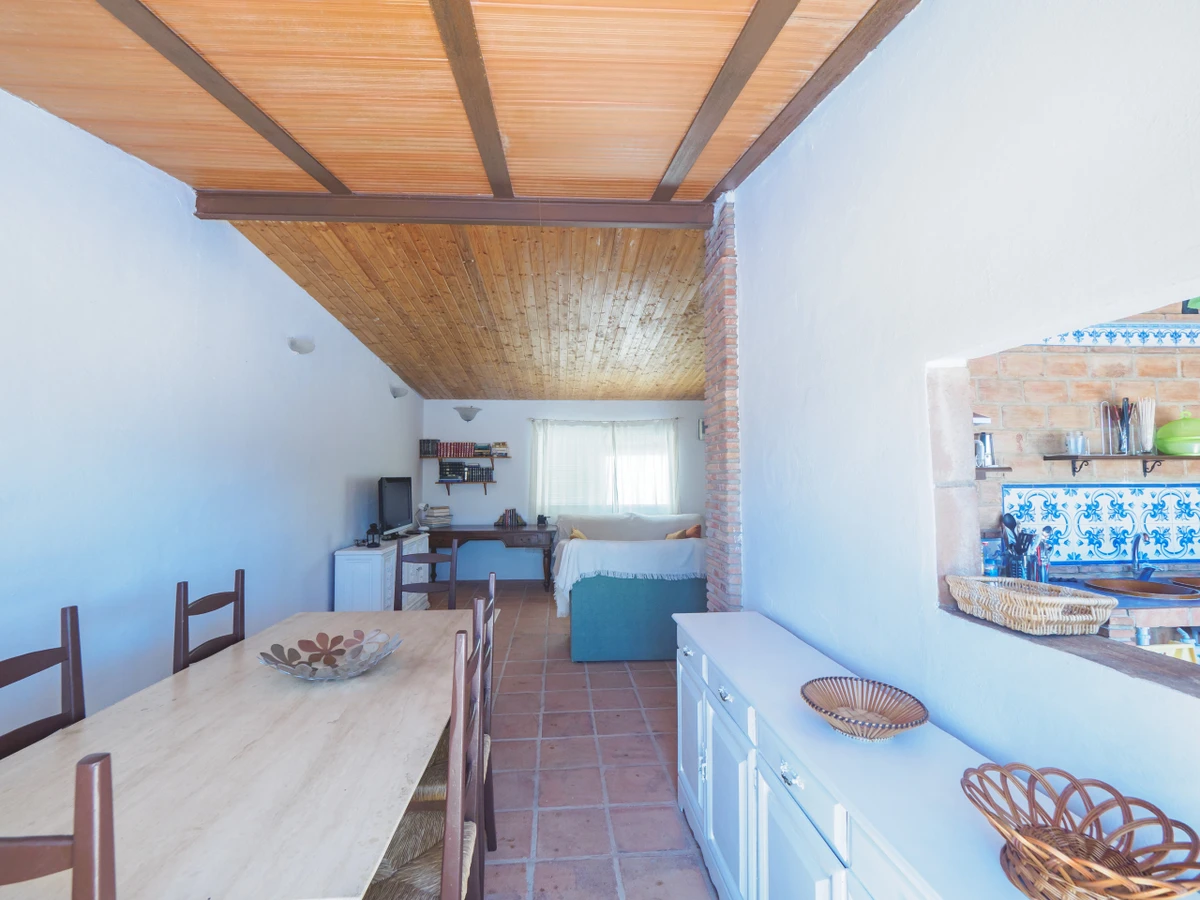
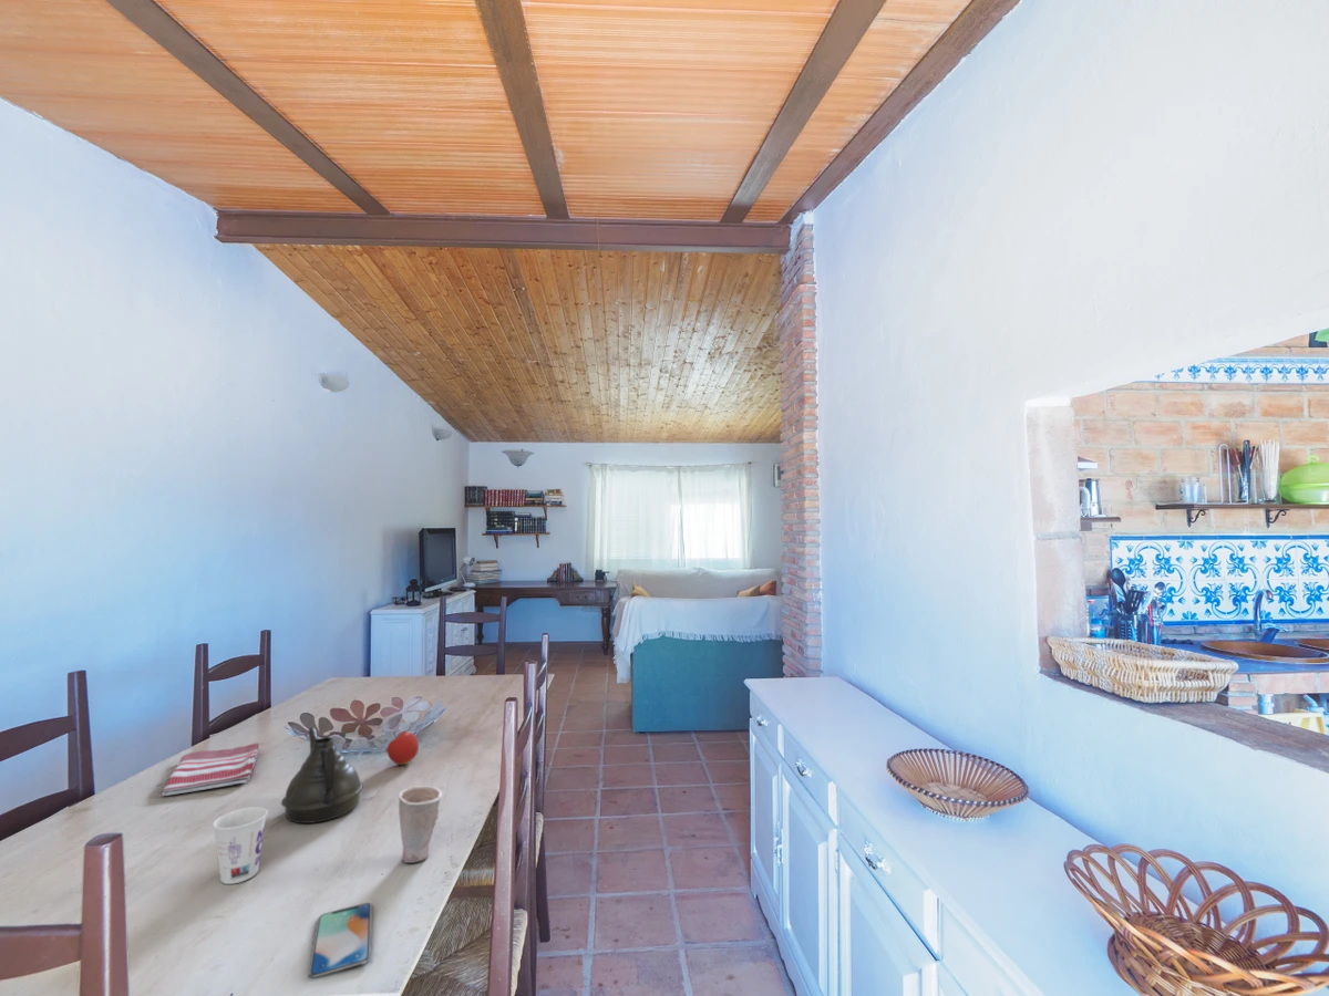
+ smartphone (342, 937)
+ fruit (402, 747)
+ cup (420, 824)
+ teapot (321, 769)
+ cup (239, 845)
+ dish towel (214, 767)
